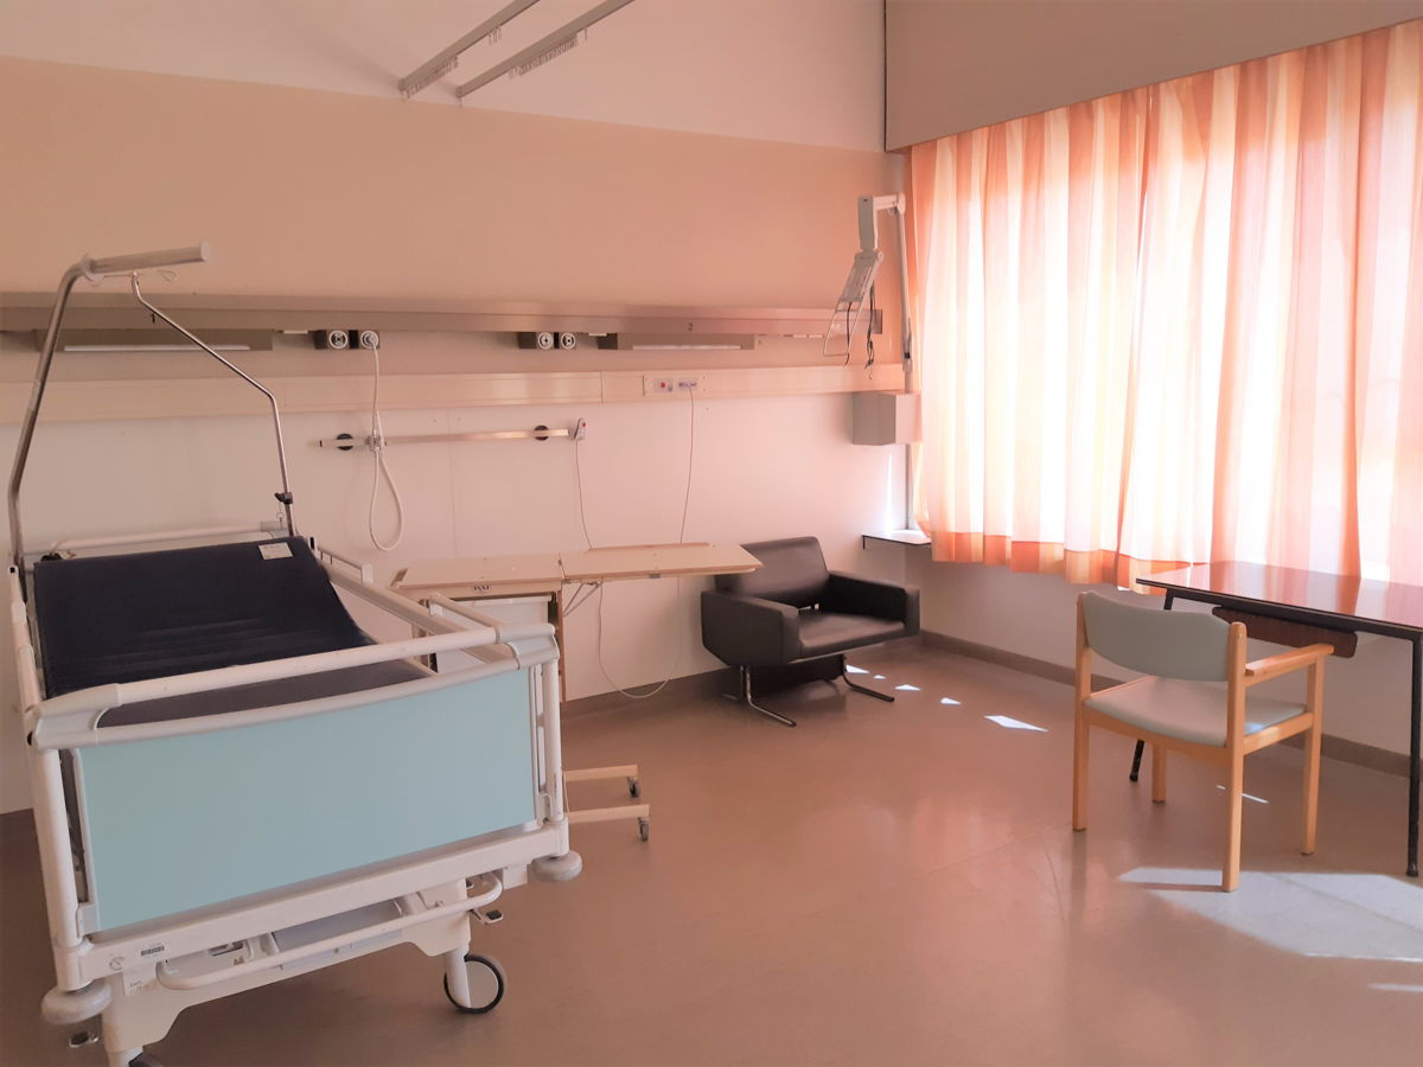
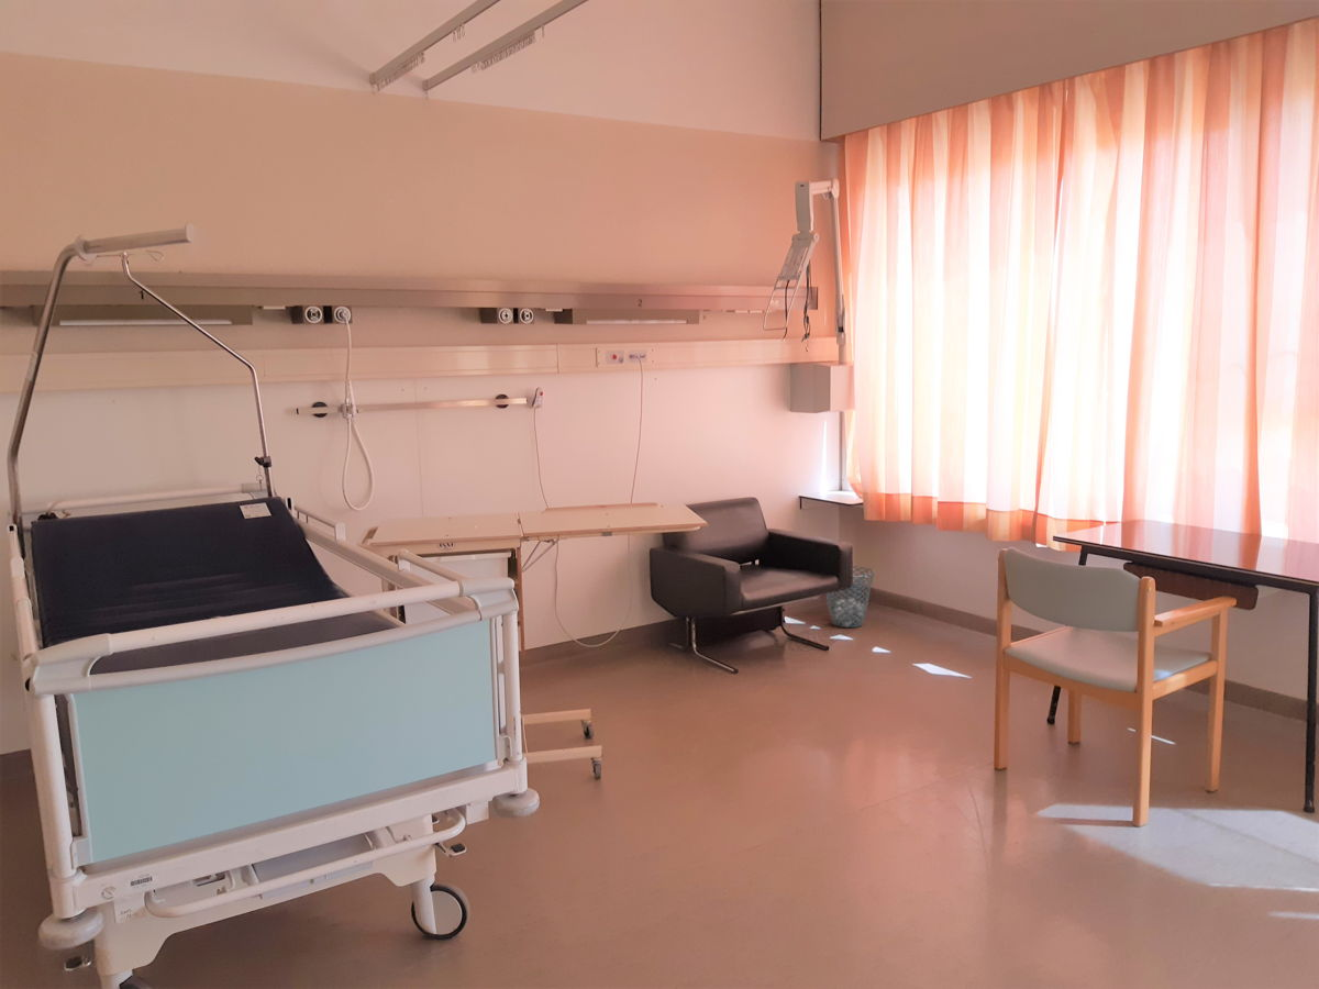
+ waste basket (847, 597)
